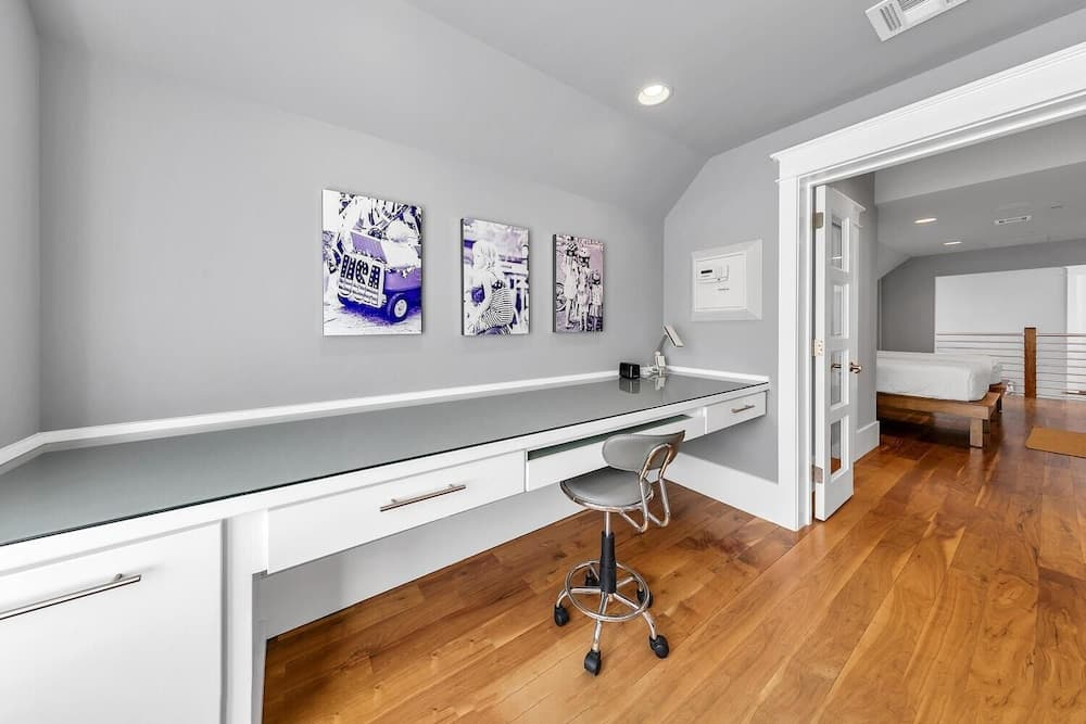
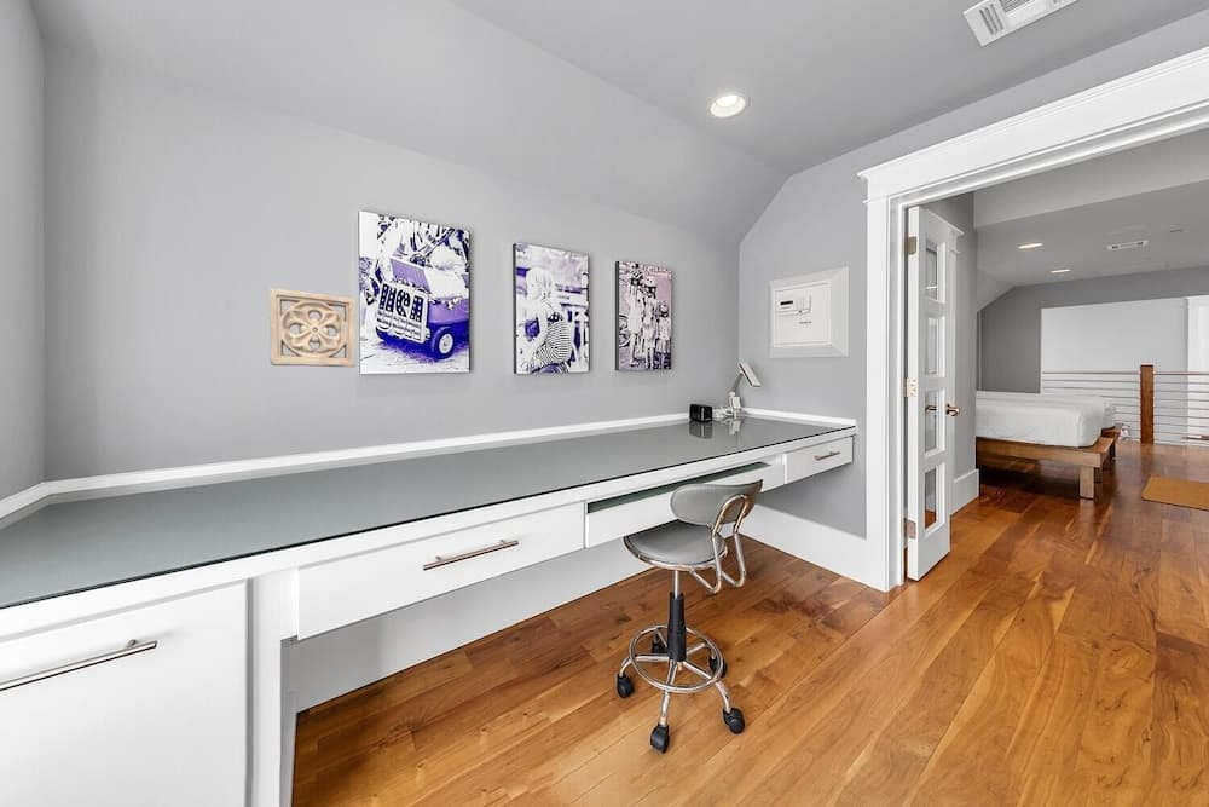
+ wall ornament (314, 330)
